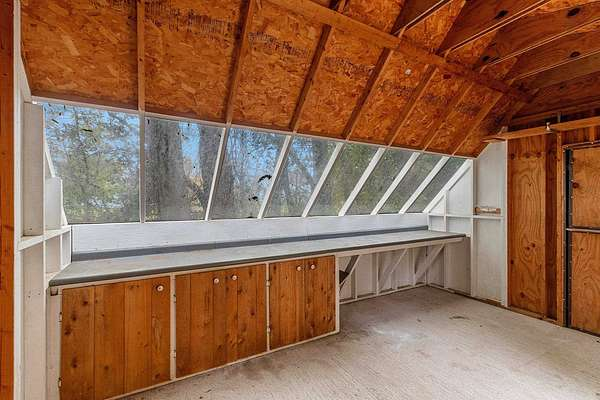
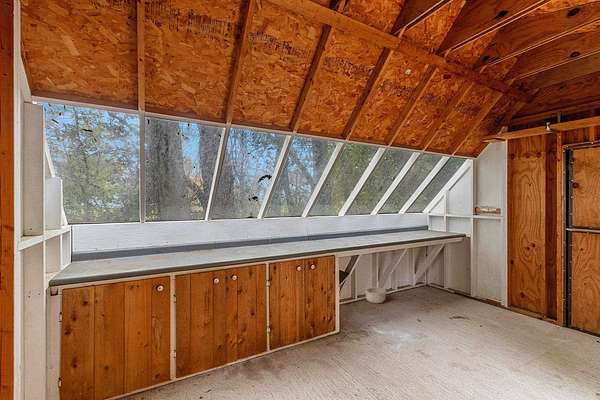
+ basket (375, 287)
